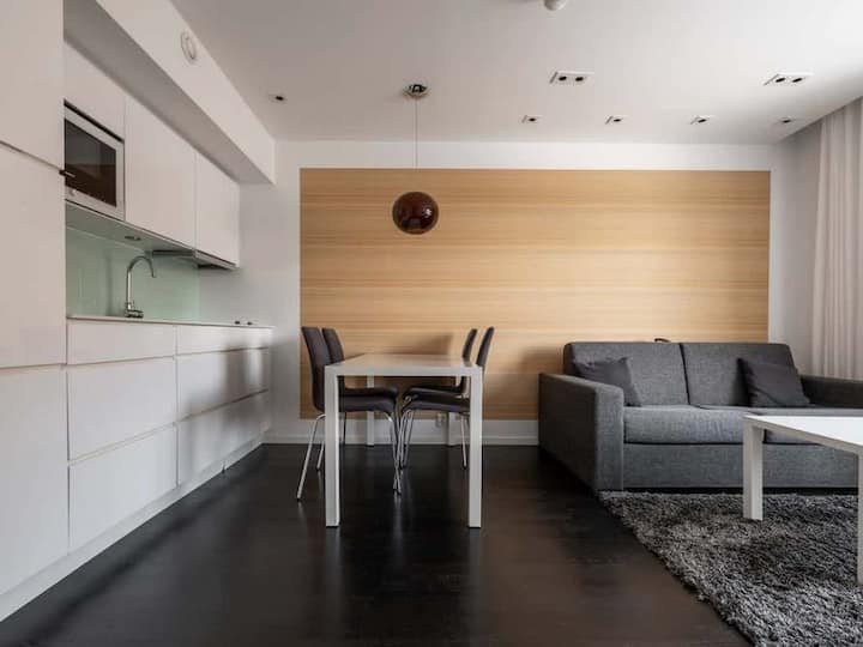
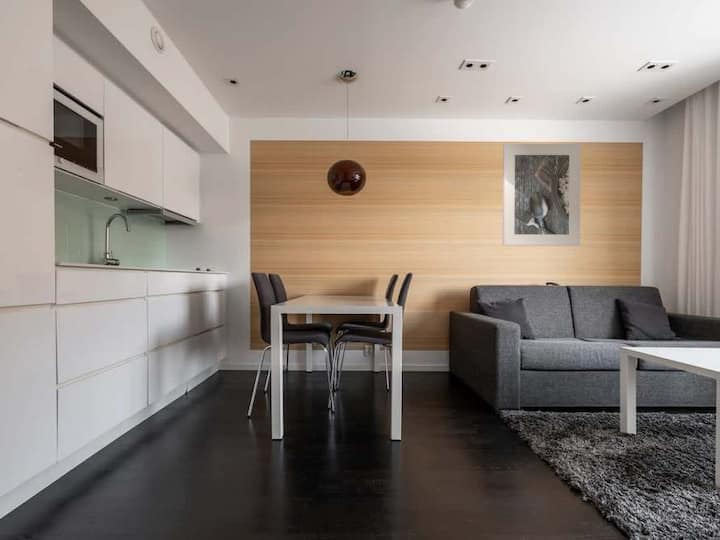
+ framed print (541, 194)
